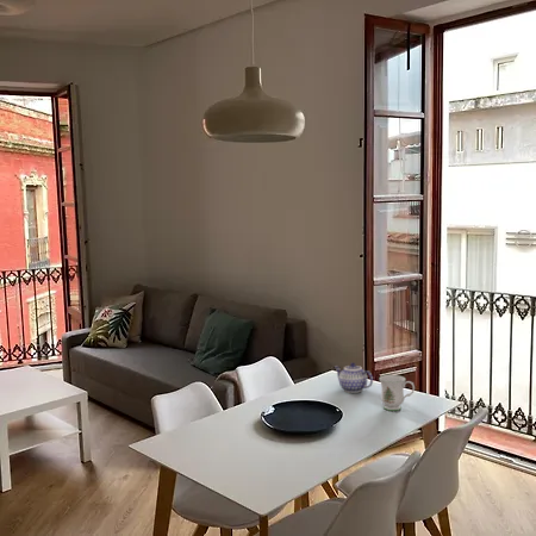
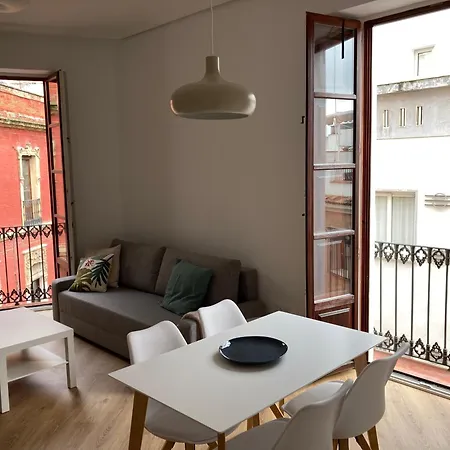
- teapot (353, 376)
- mug (397, 393)
